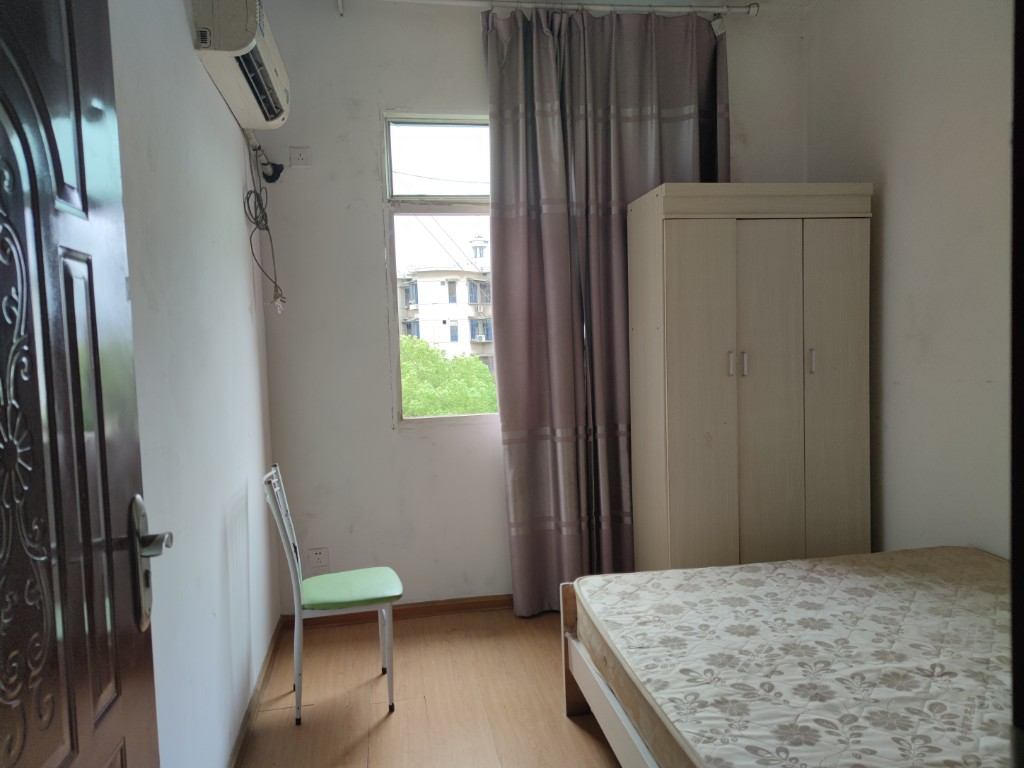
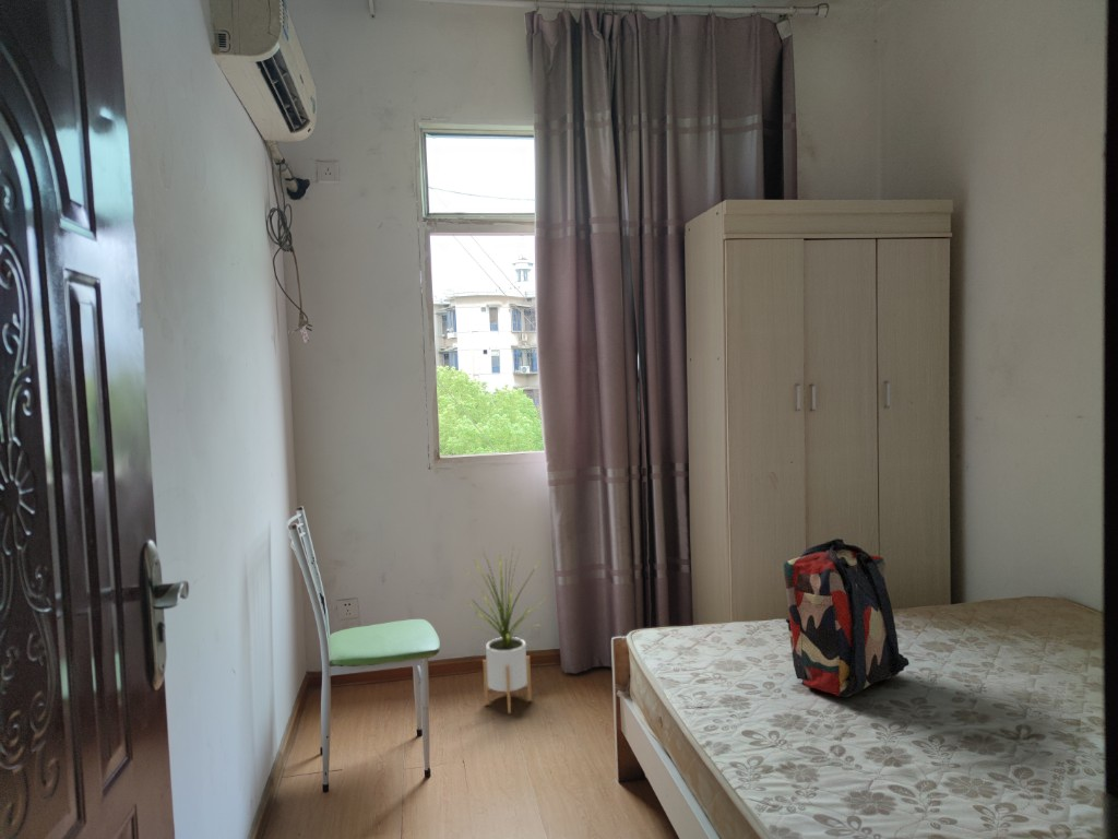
+ backpack (844, 610)
+ house plant (506, 624)
